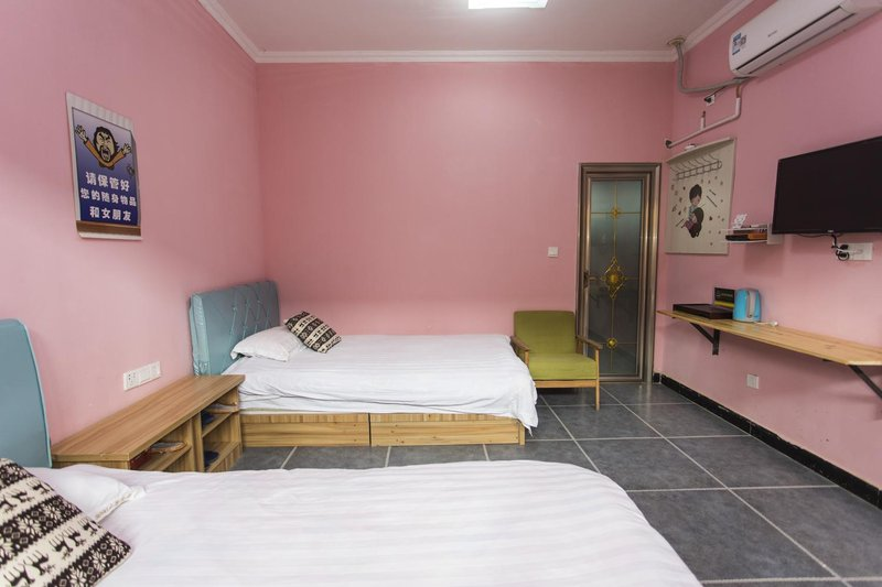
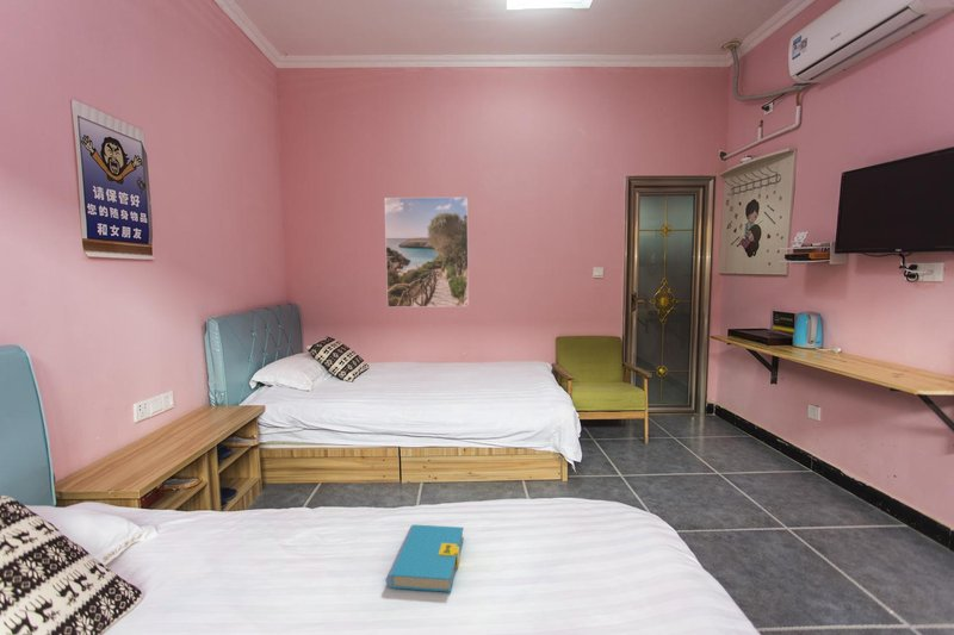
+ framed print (427, 253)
+ book (428, 554)
